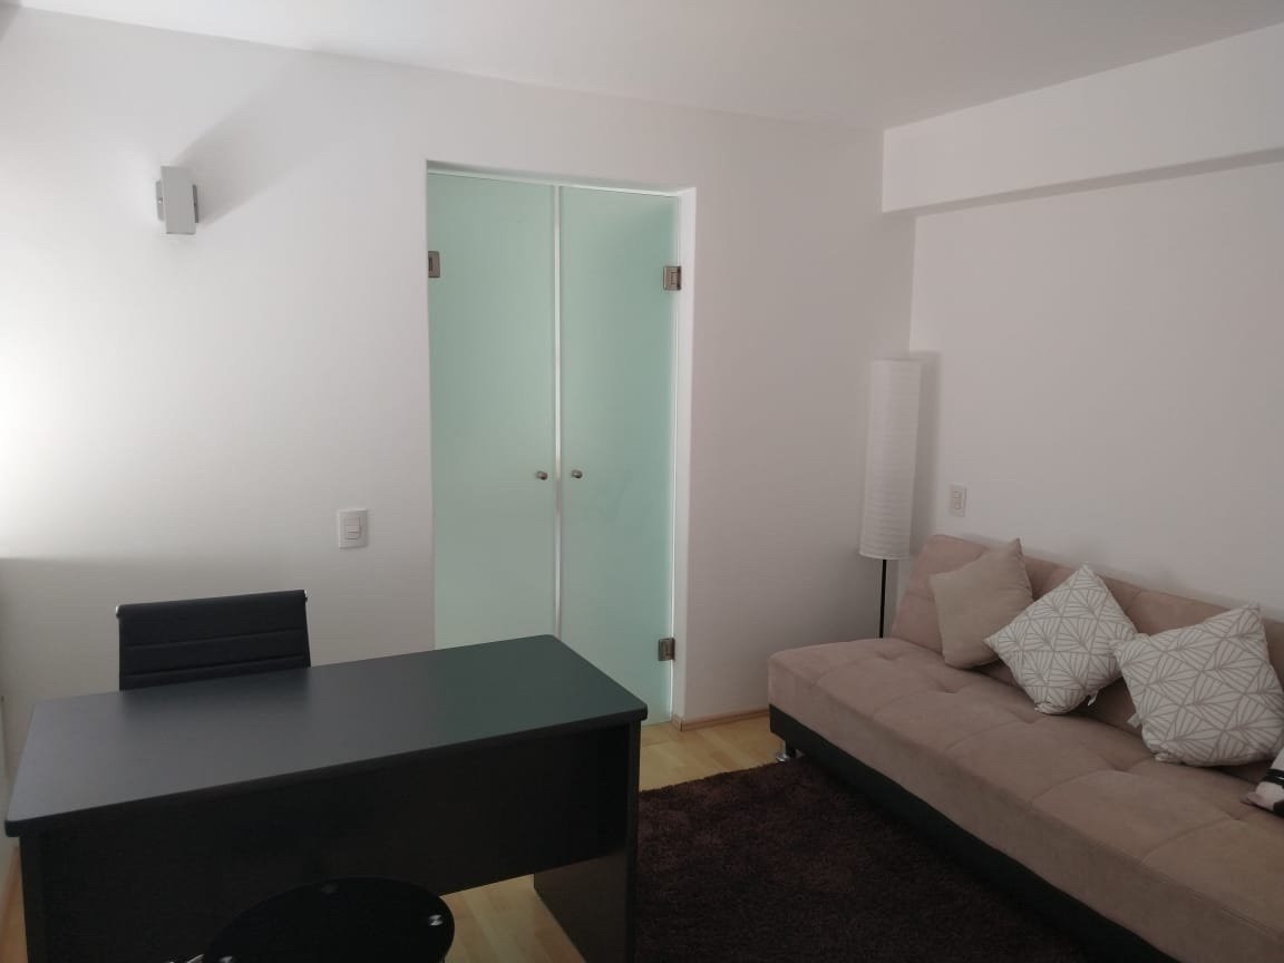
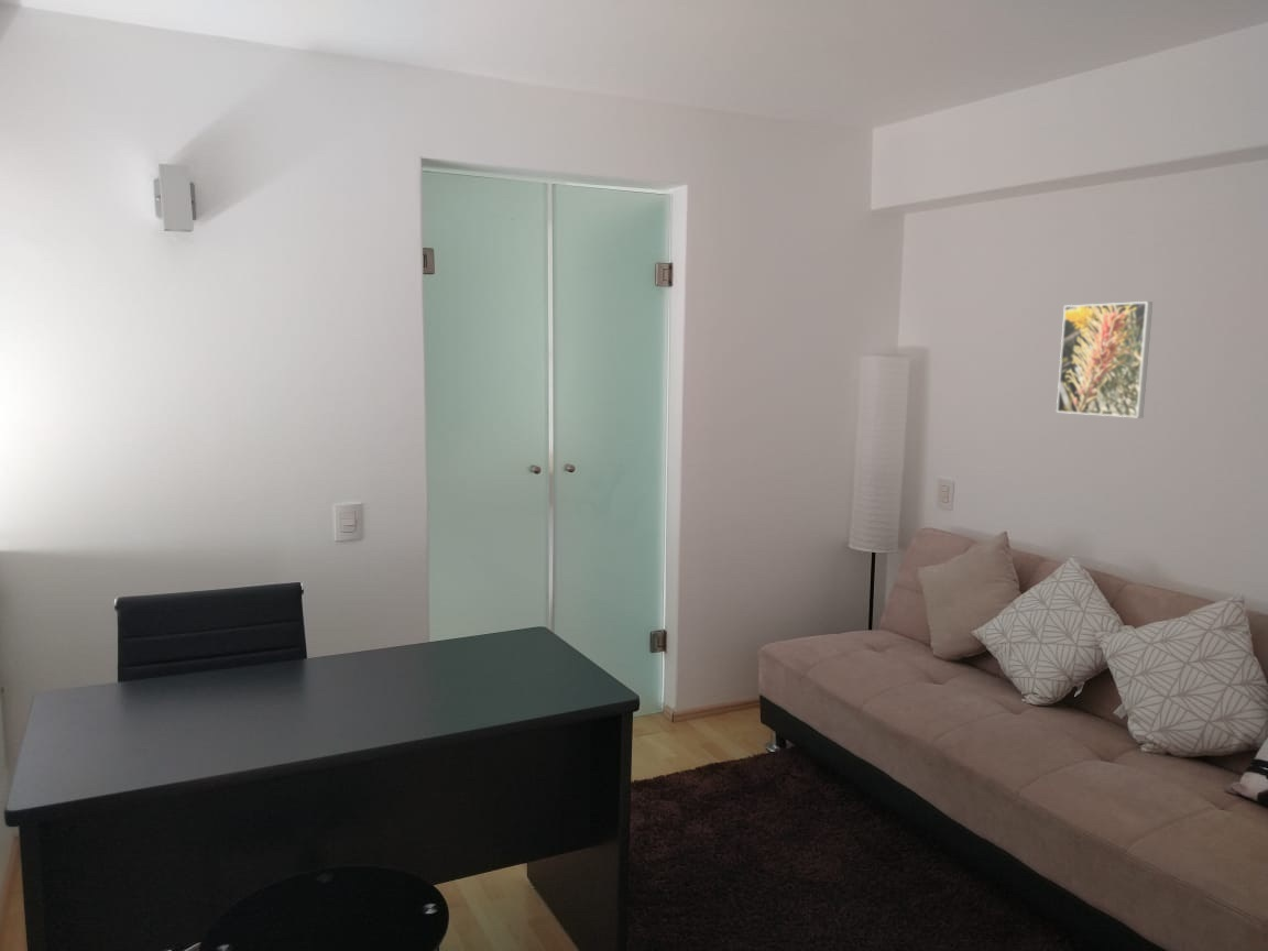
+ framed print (1102, 359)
